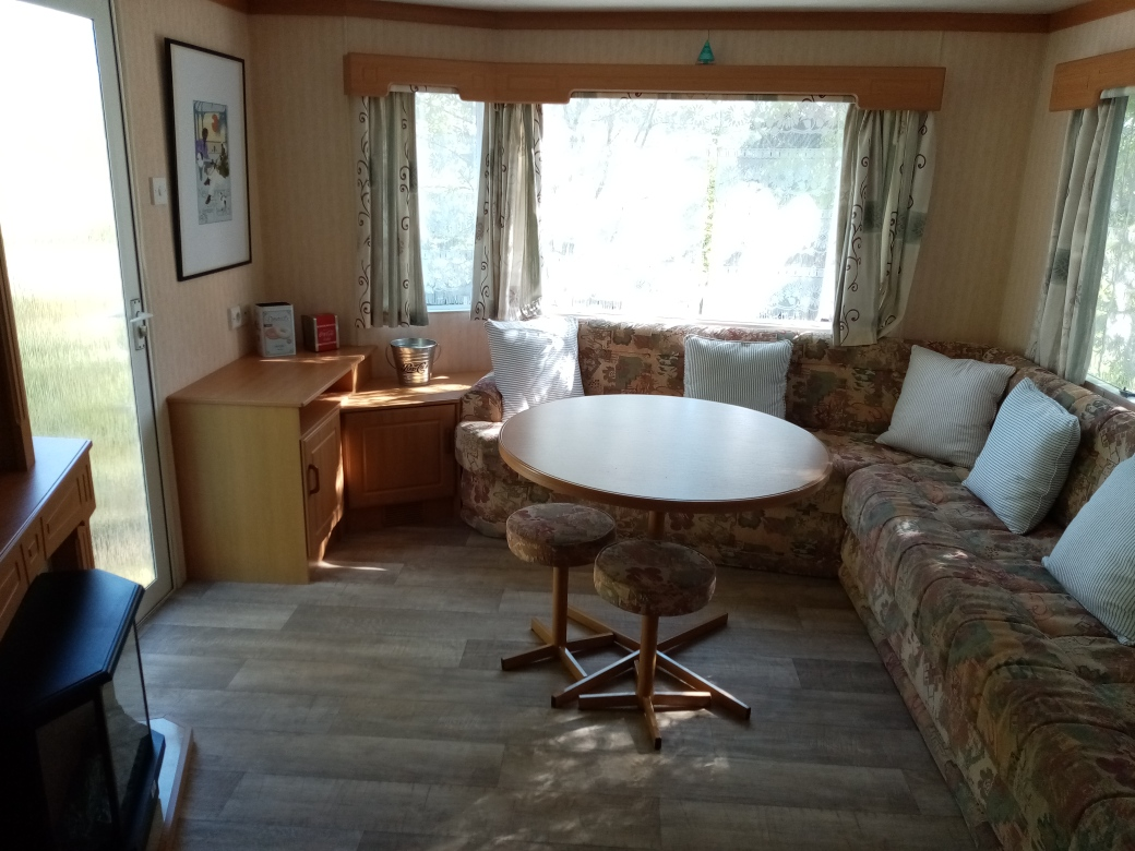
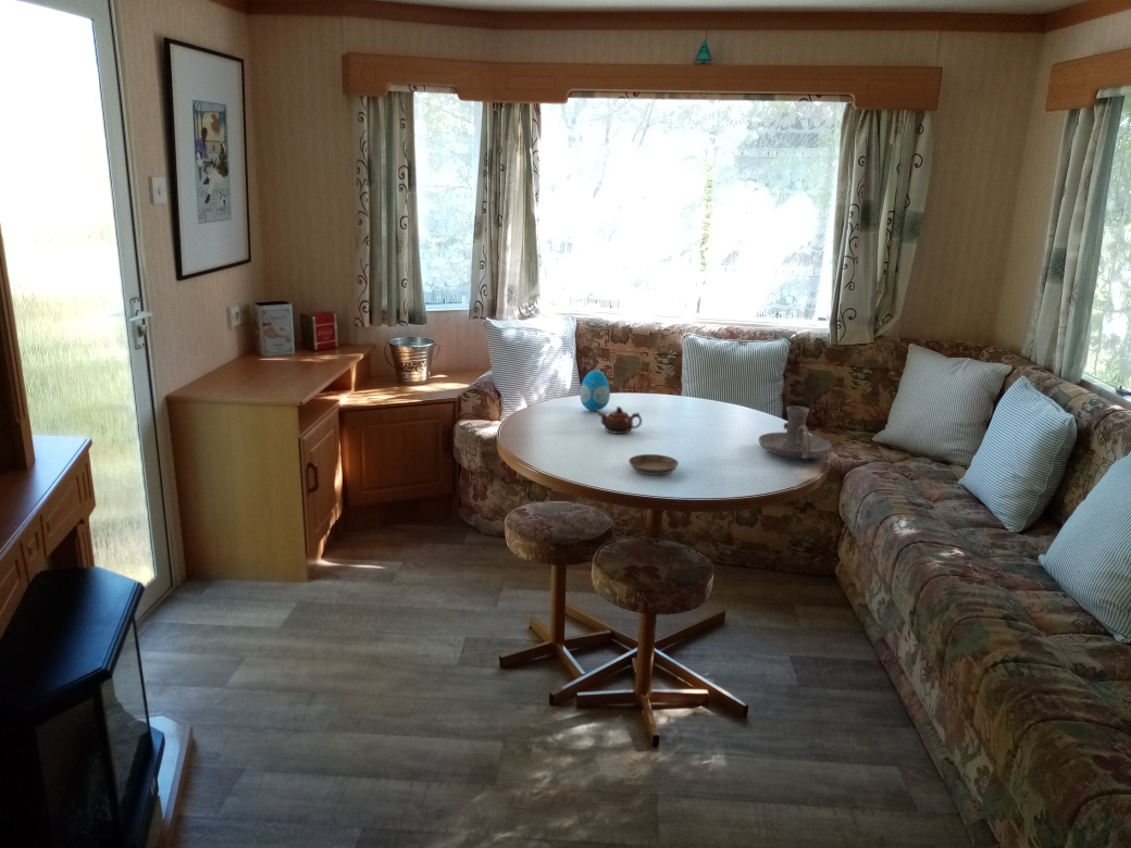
+ decorative egg (595, 390)
+ saucer (652, 465)
+ candle holder (797, 433)
+ teapot (620, 419)
